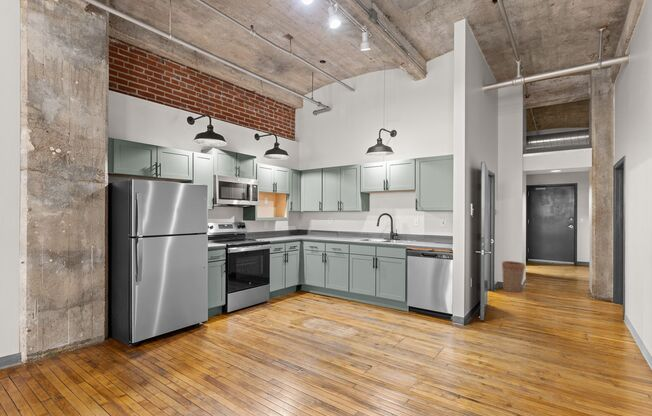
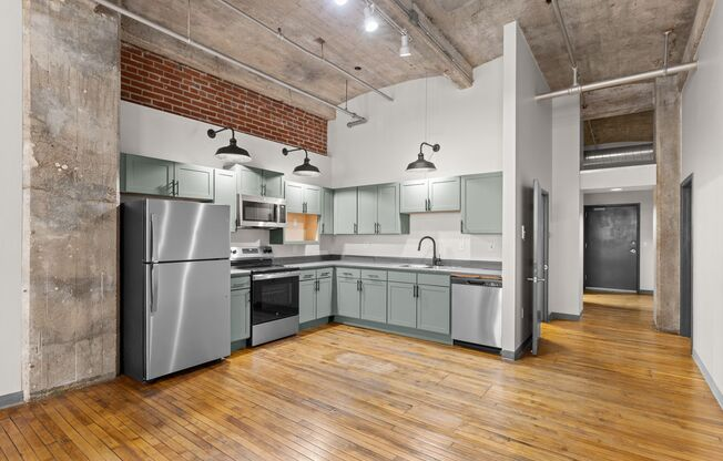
- basket (513, 276)
